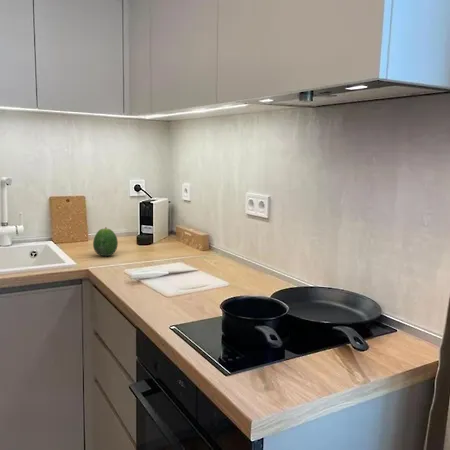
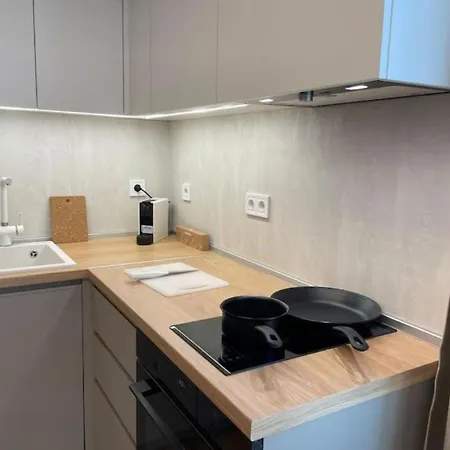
- fruit (105, 241)
